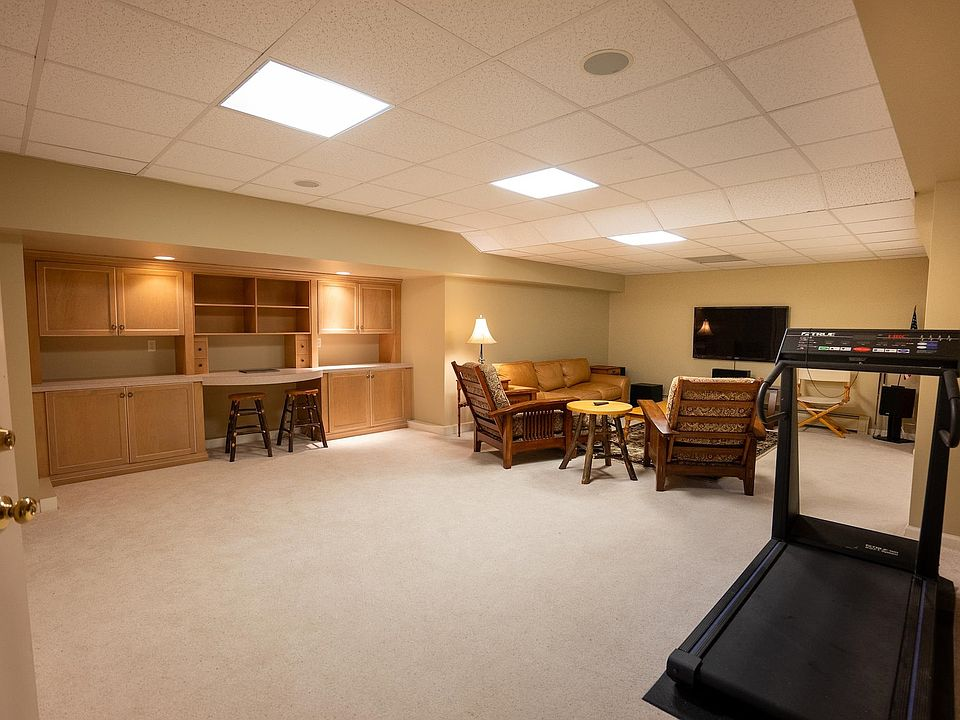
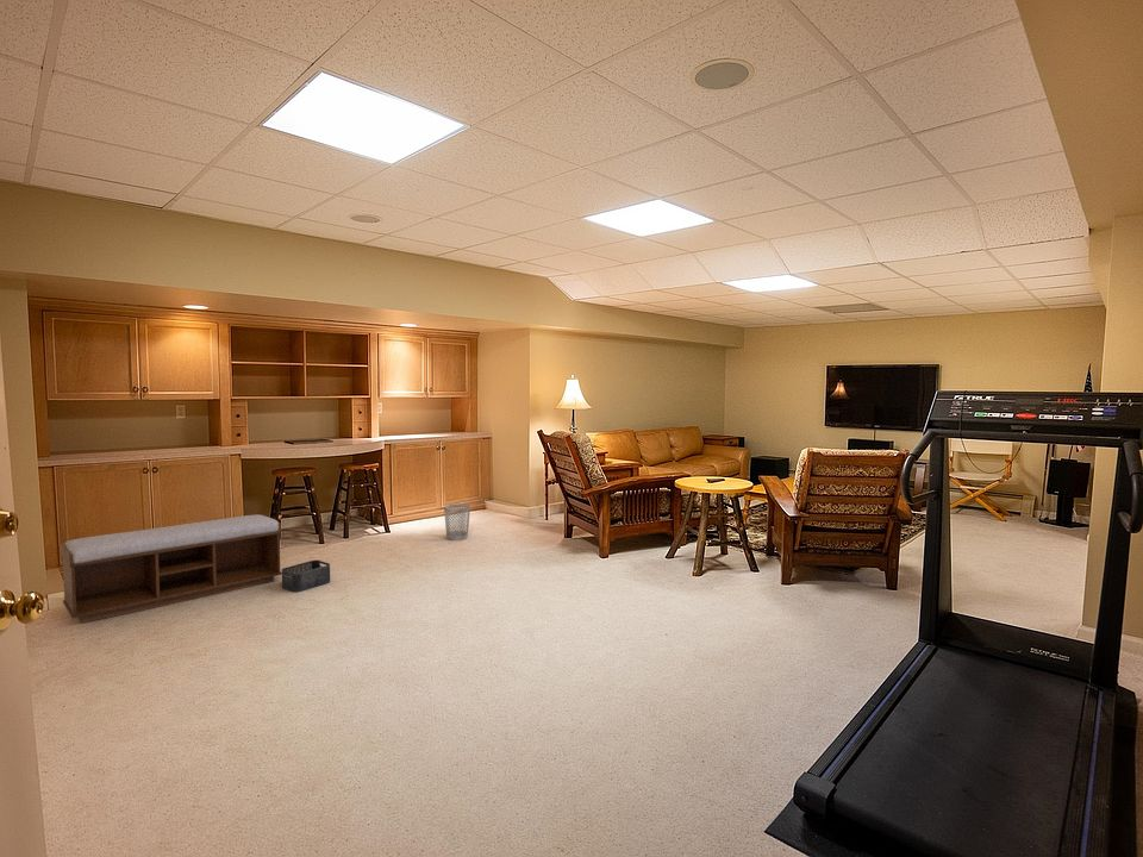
+ bench (180, 561)
+ storage bin (306, 575)
+ wastebasket (457, 521)
